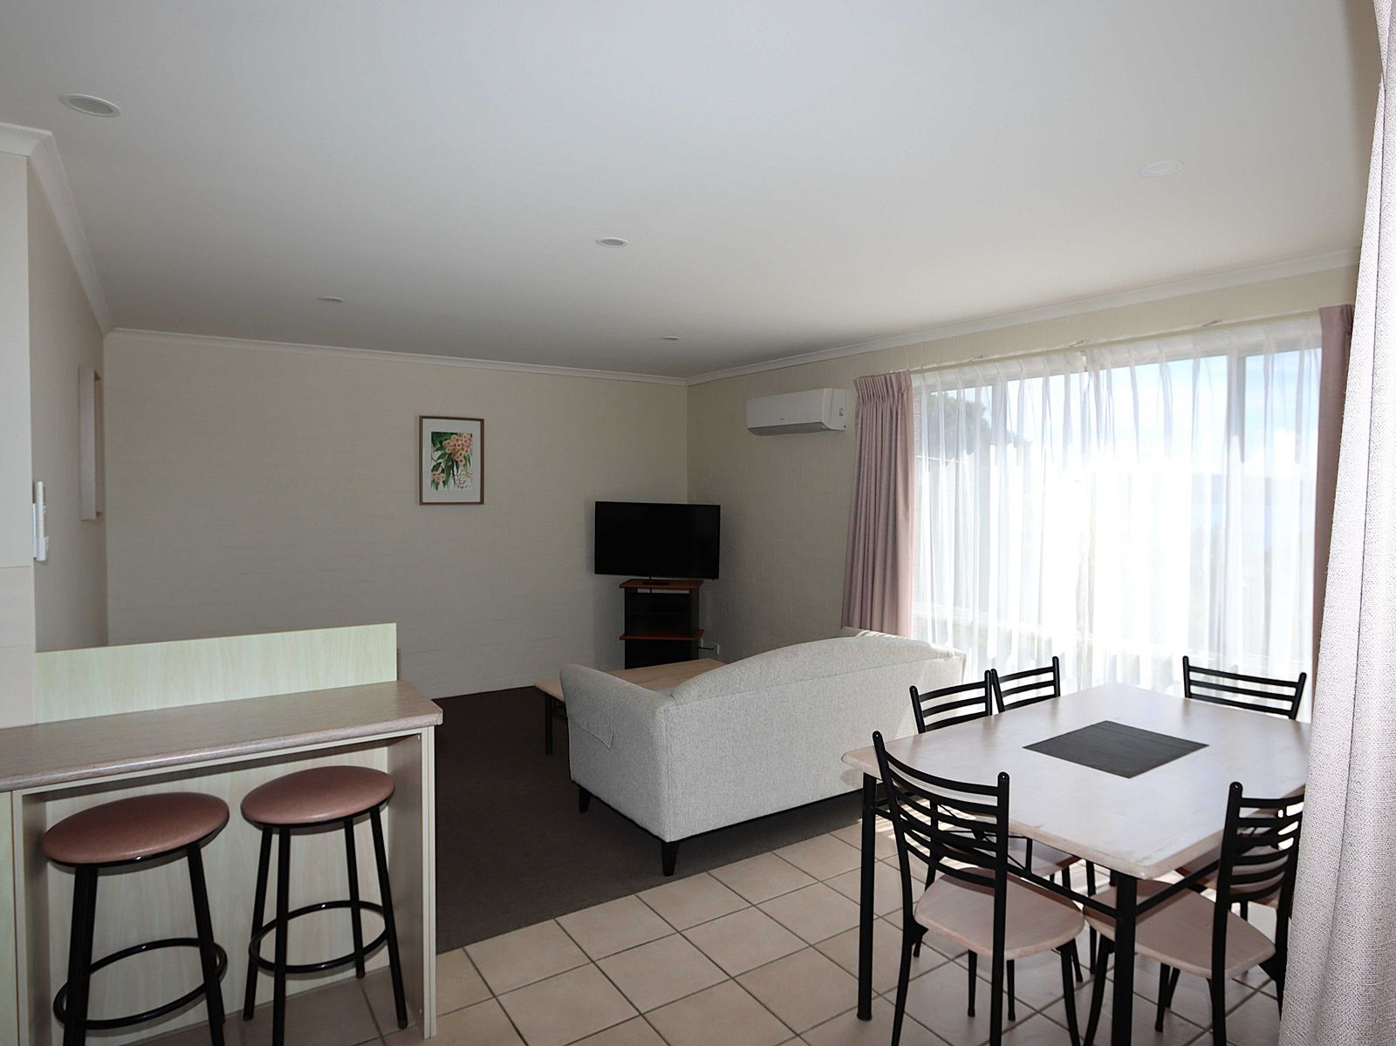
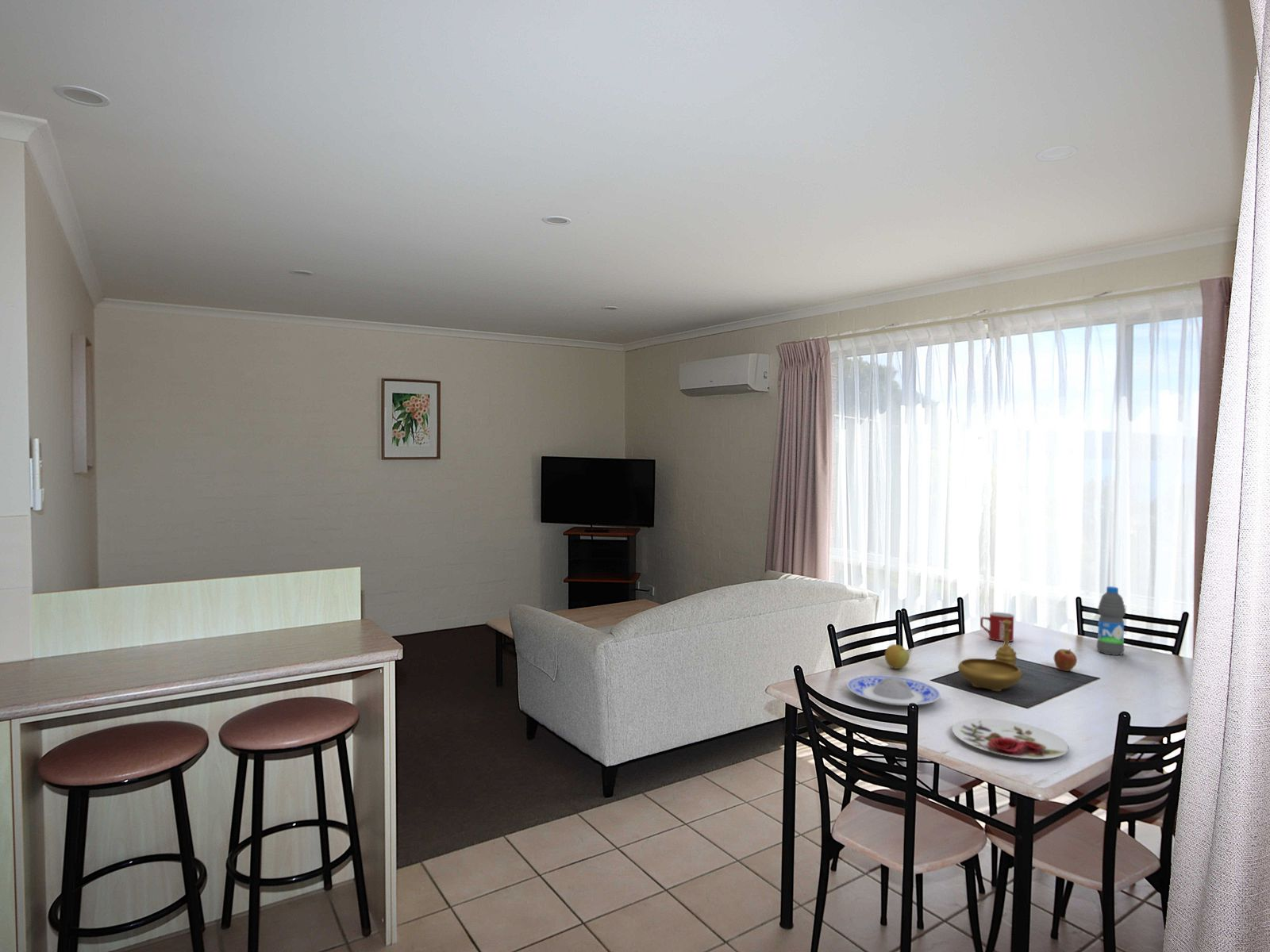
+ plate (892, 688)
+ decorative bowl (995, 654)
+ water bottle (1111, 620)
+ mug (997, 626)
+ fruit (1065, 658)
+ plate (1008, 736)
+ apple (896, 656)
